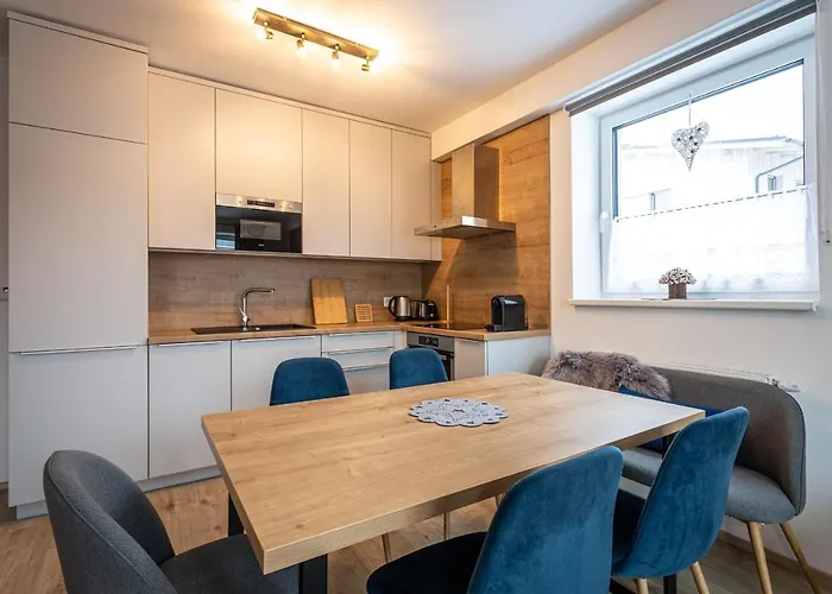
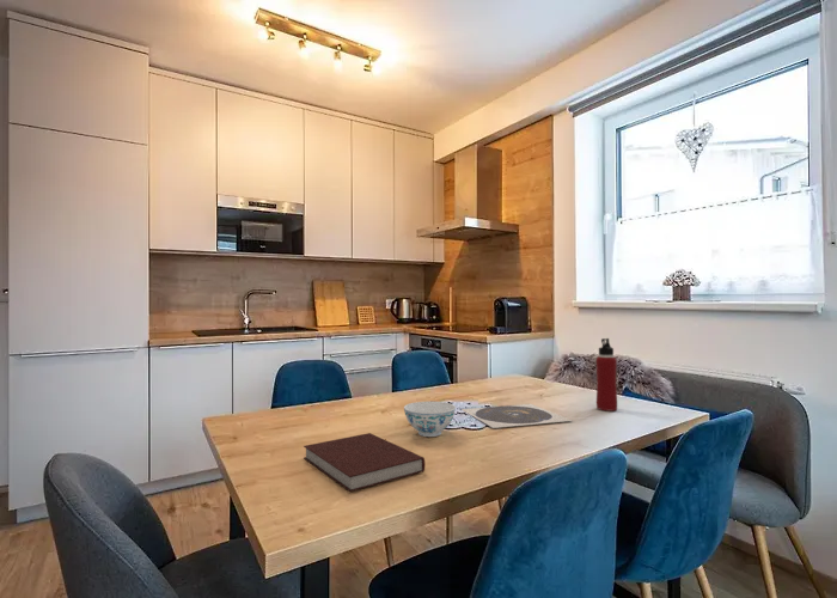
+ notebook (361, 457)
+ chinaware (429, 420)
+ water bottle (606, 373)
+ plate (512, 414)
